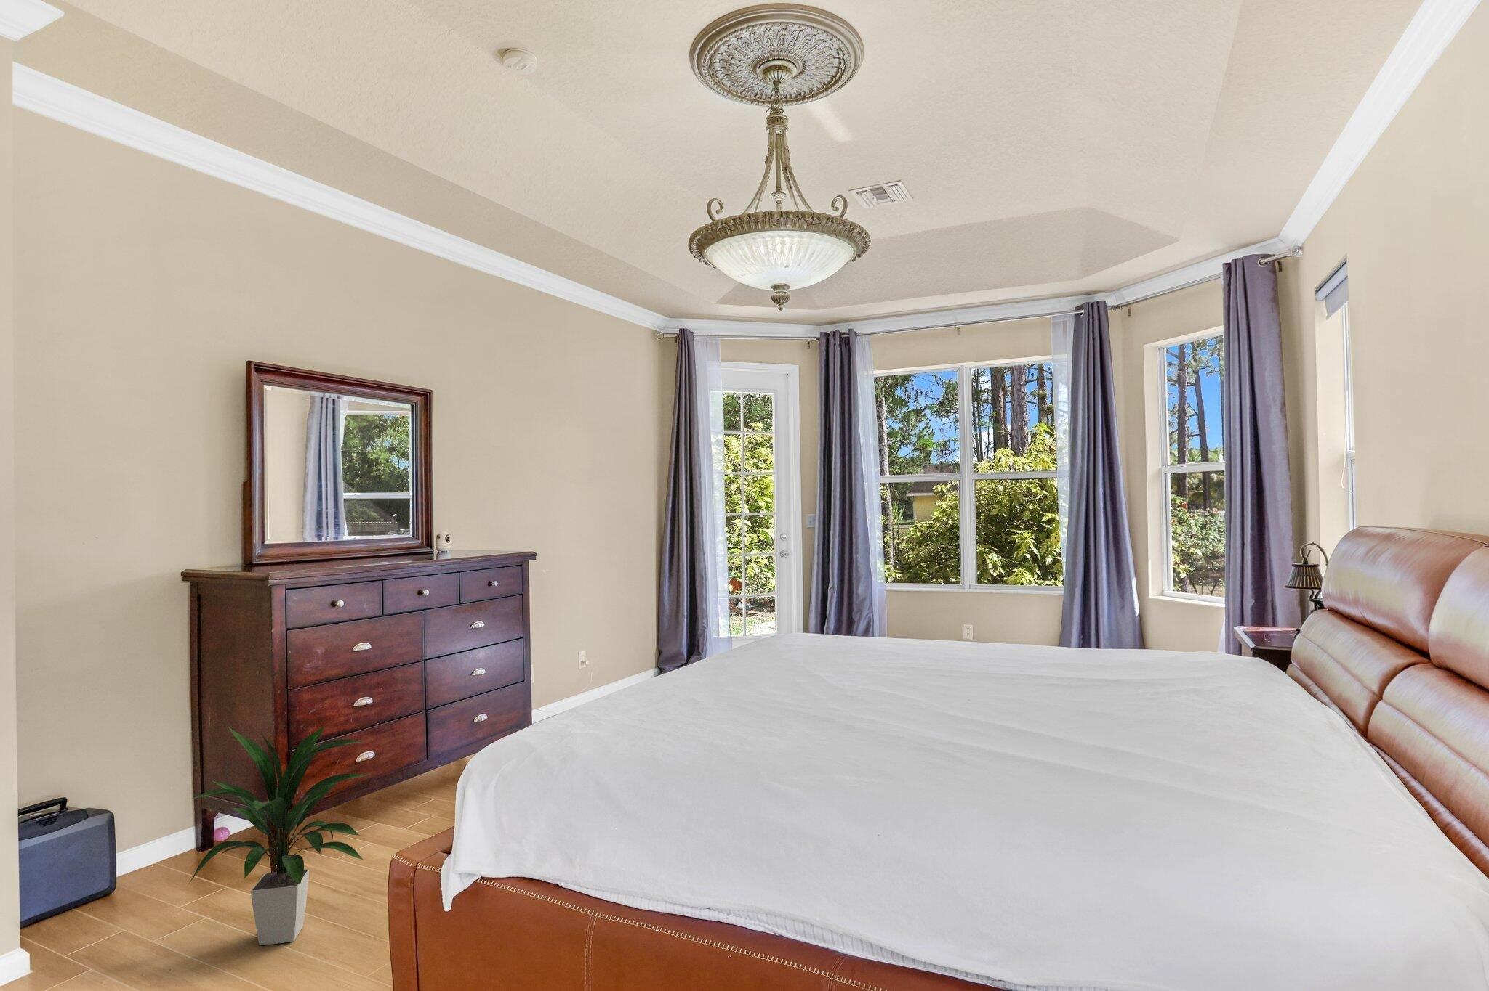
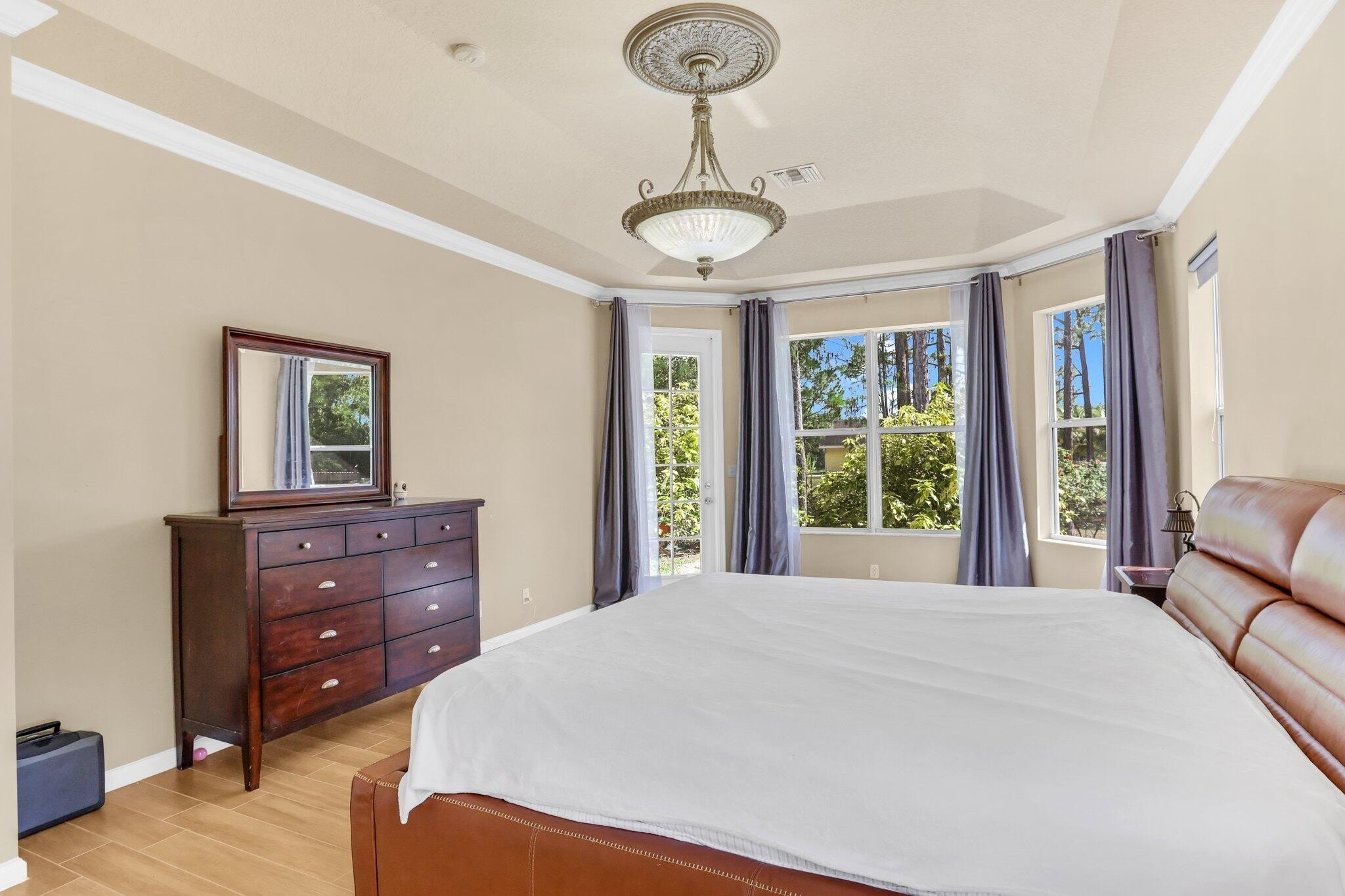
- indoor plant (287, 827)
